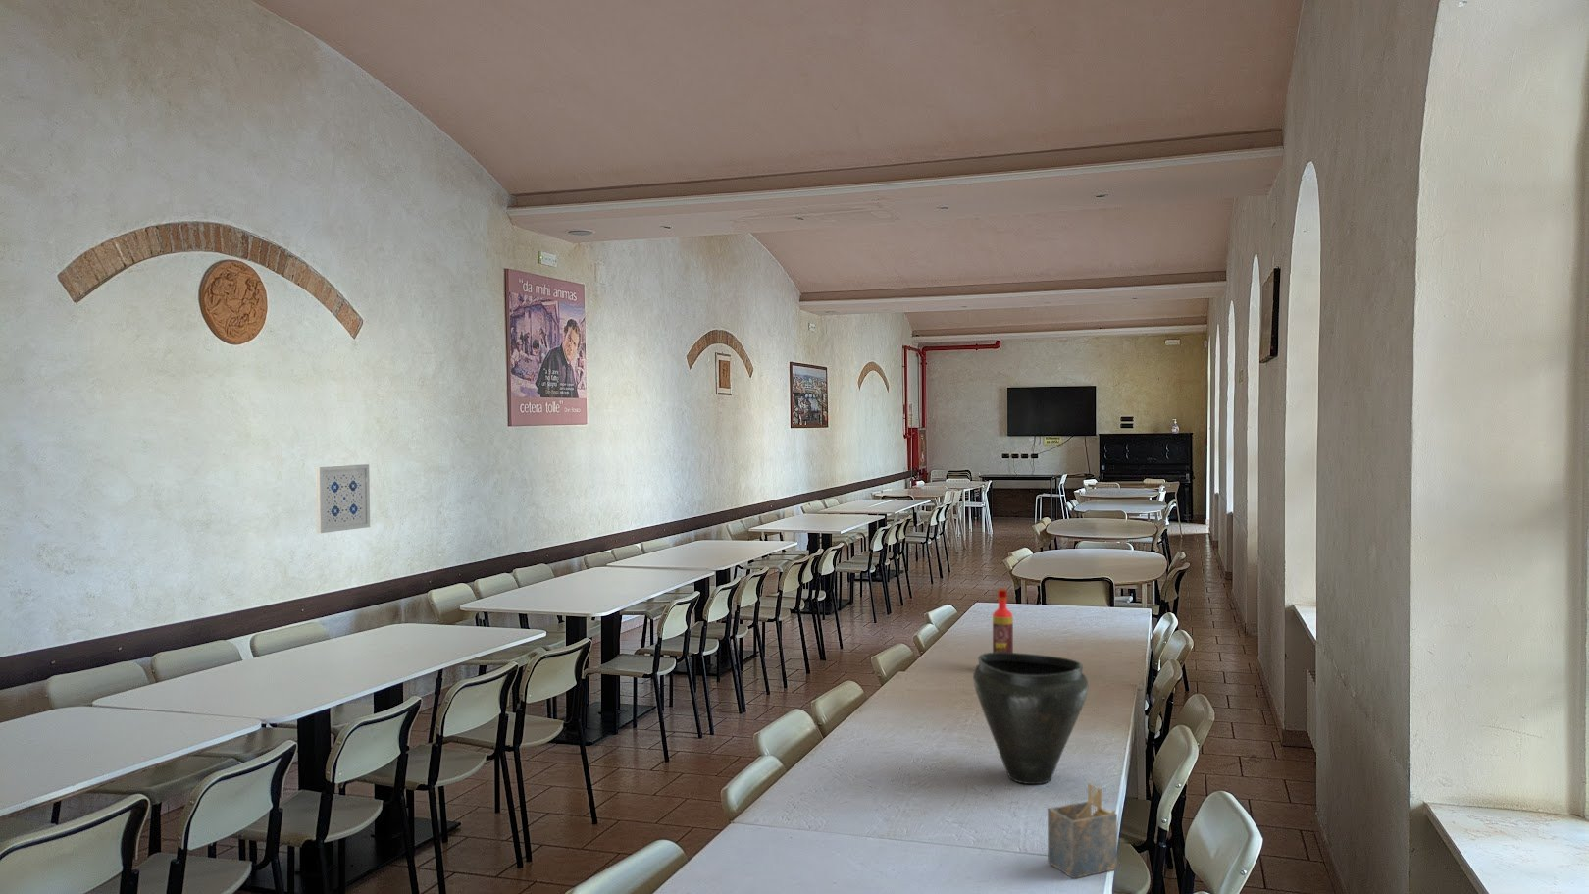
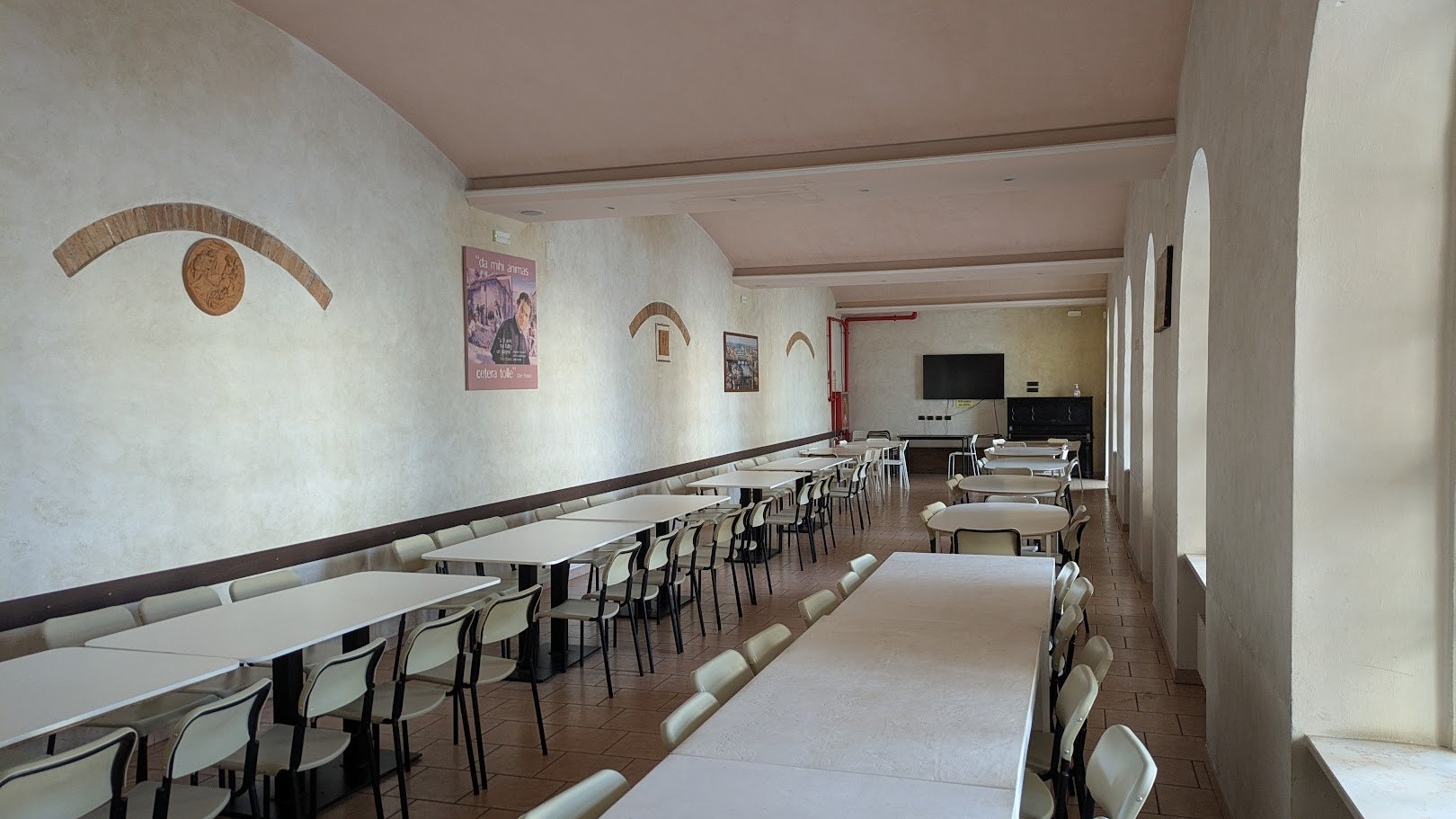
- napkin holder (1082, 829)
- wall art (344, 498)
- bottle (1003, 630)
- vase (1030, 717)
